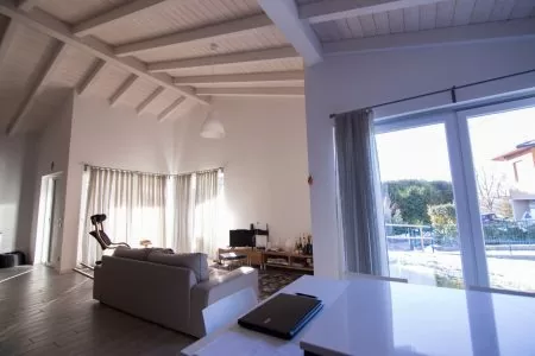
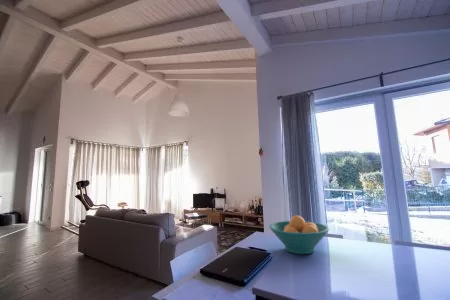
+ fruit bowl (298, 232)
